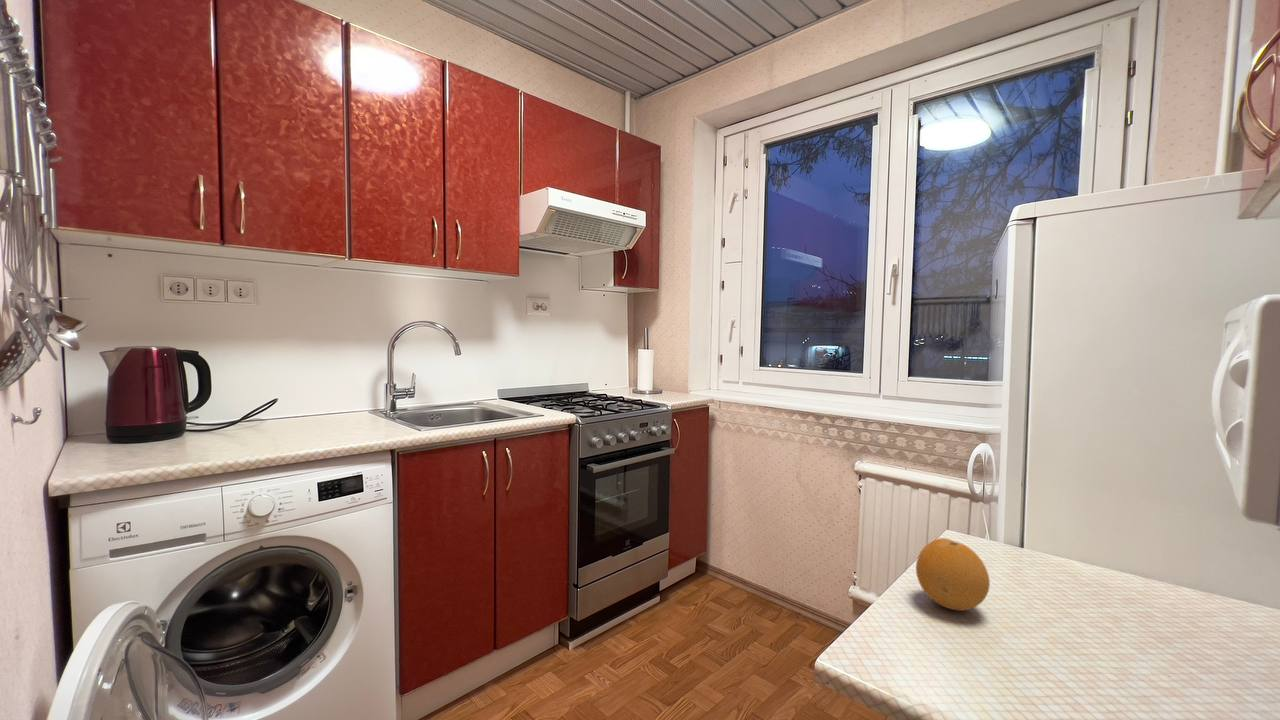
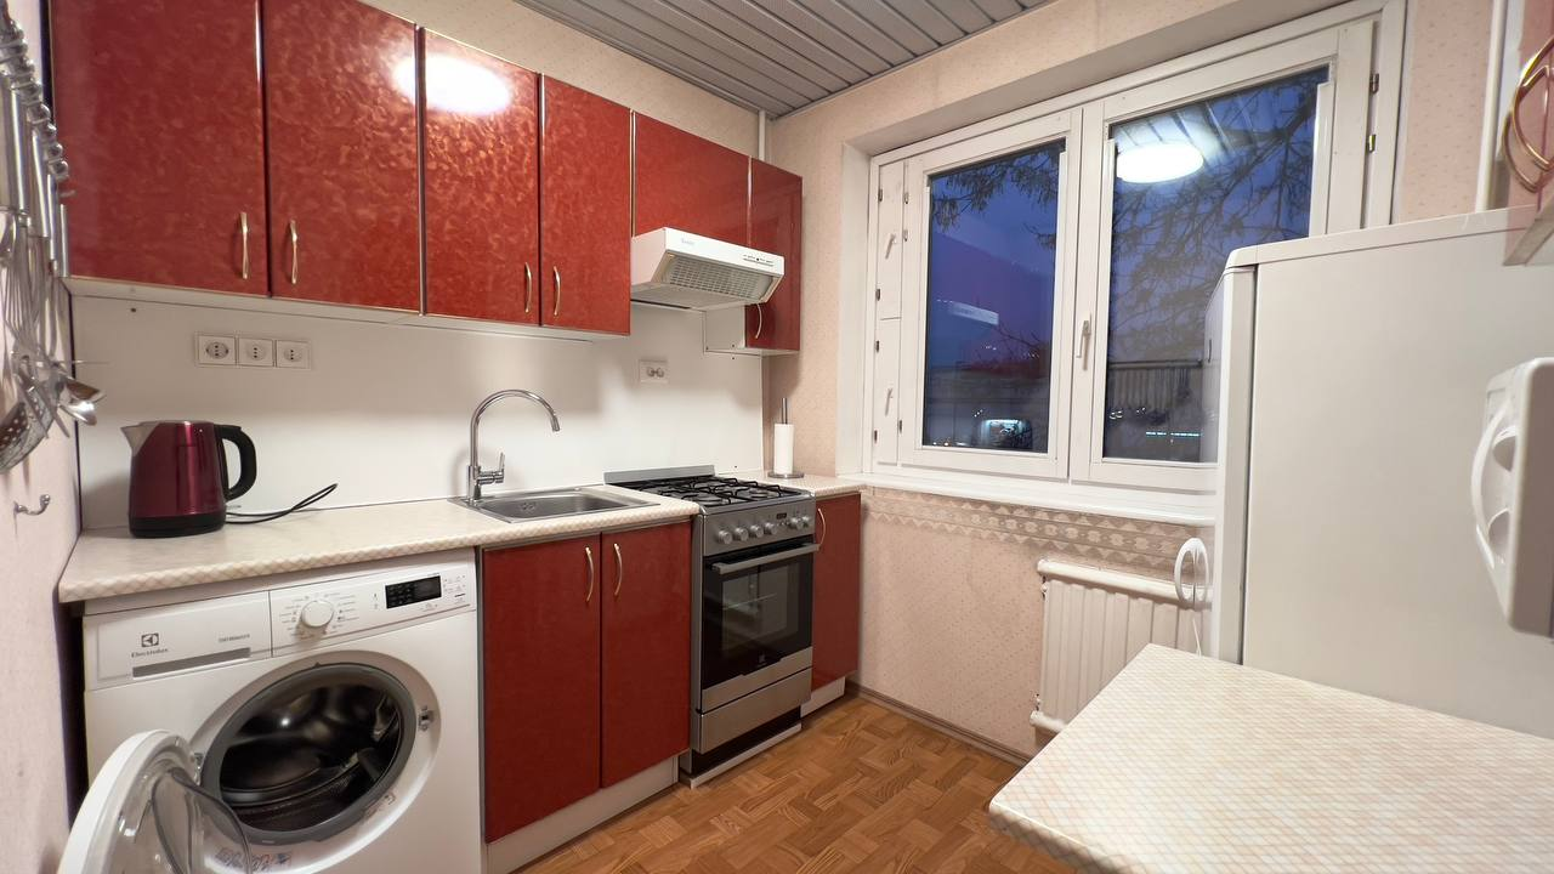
- fruit (950, 573)
